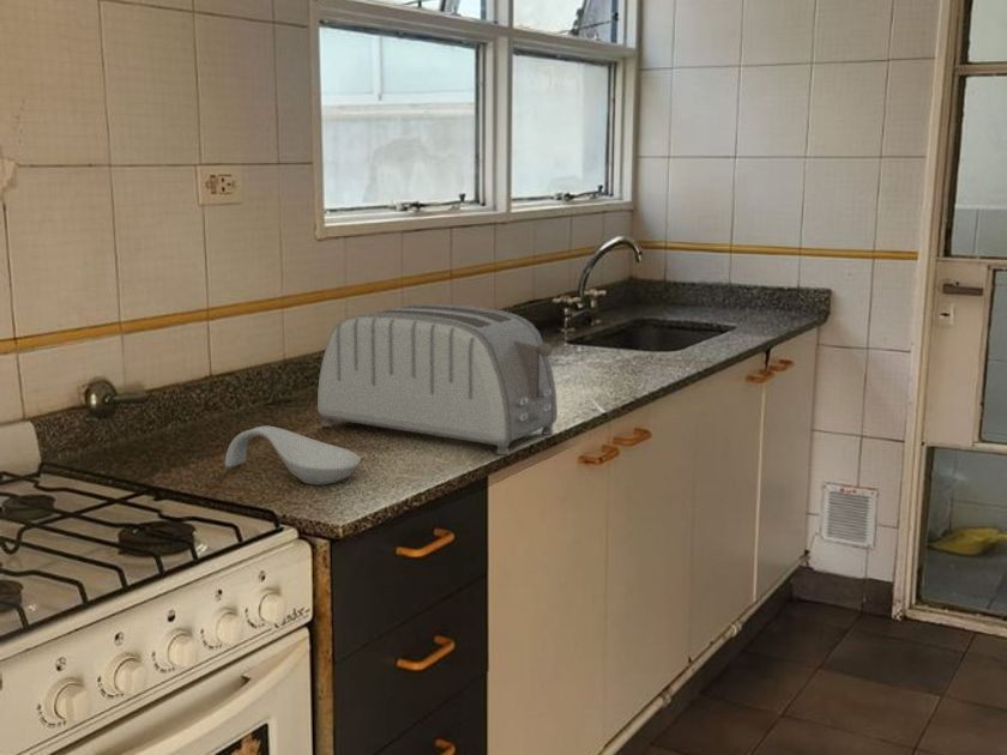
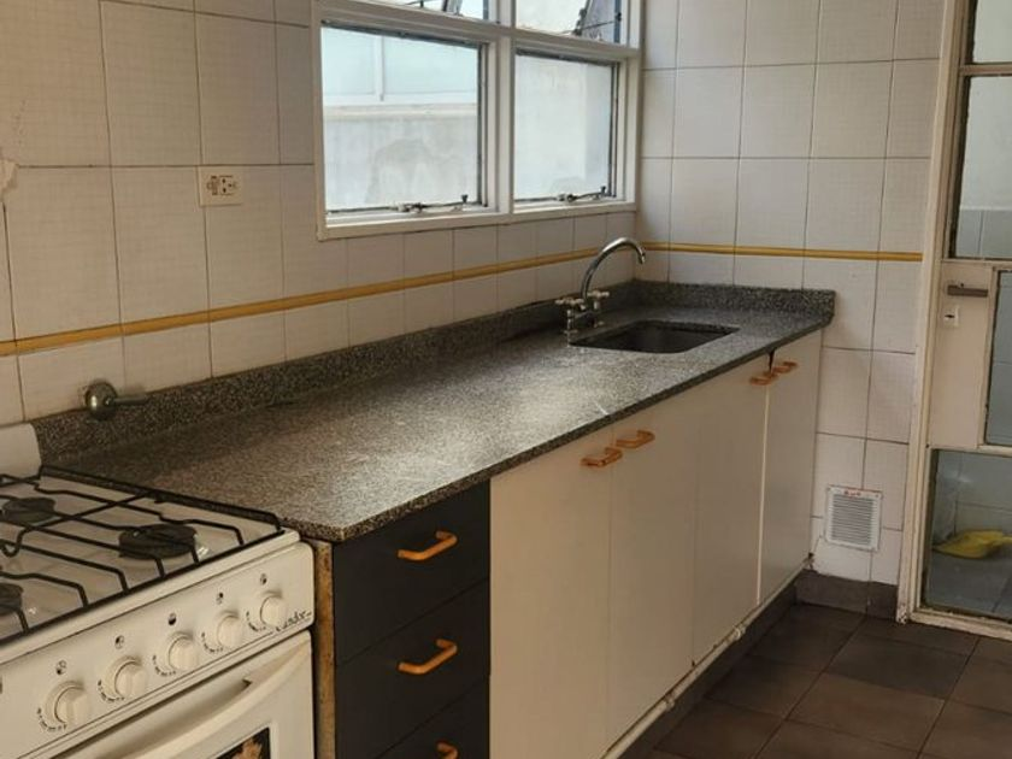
- toaster (442, 370)
- spoon rest (290, 453)
